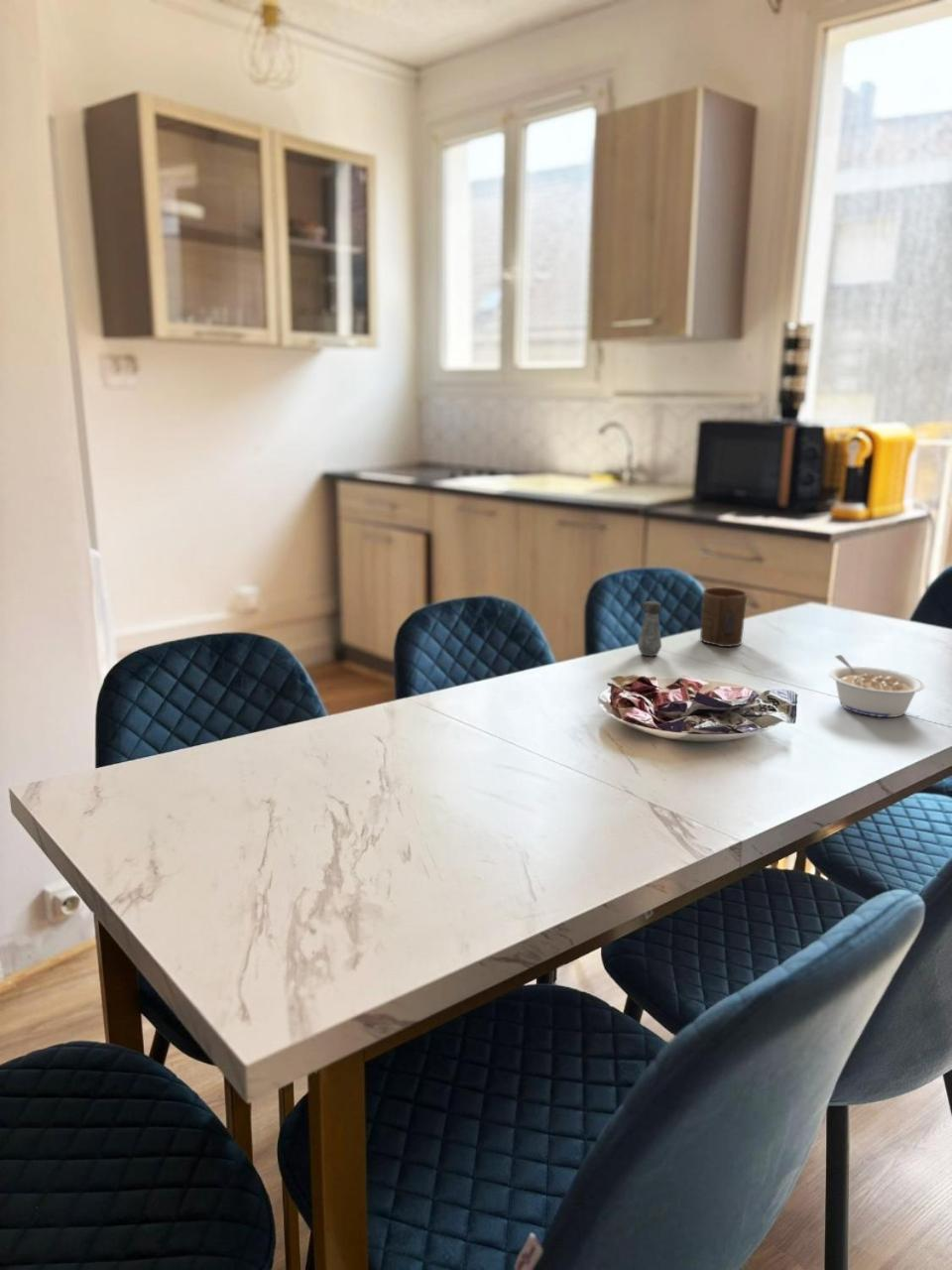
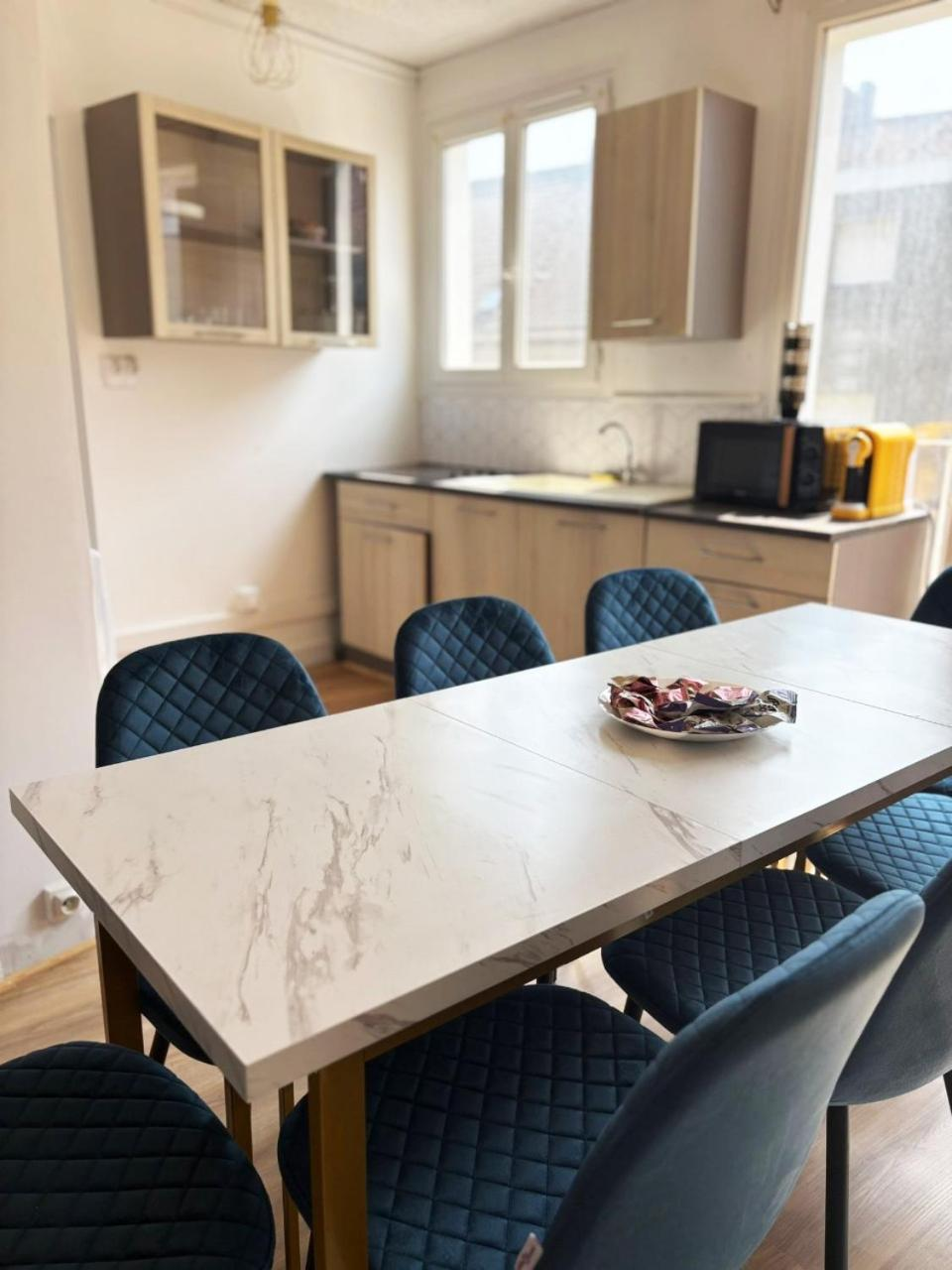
- cup (723, 616)
- legume (871, 689)
- salt shaker (651, 628)
